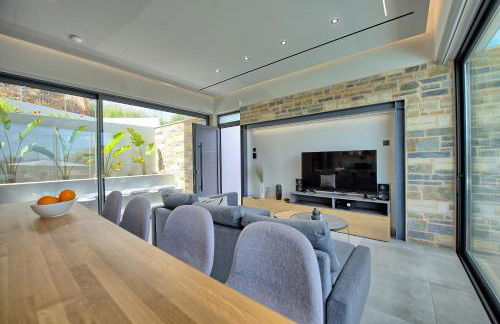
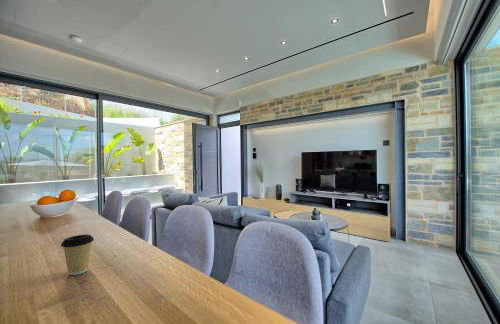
+ coffee cup (78, 253)
